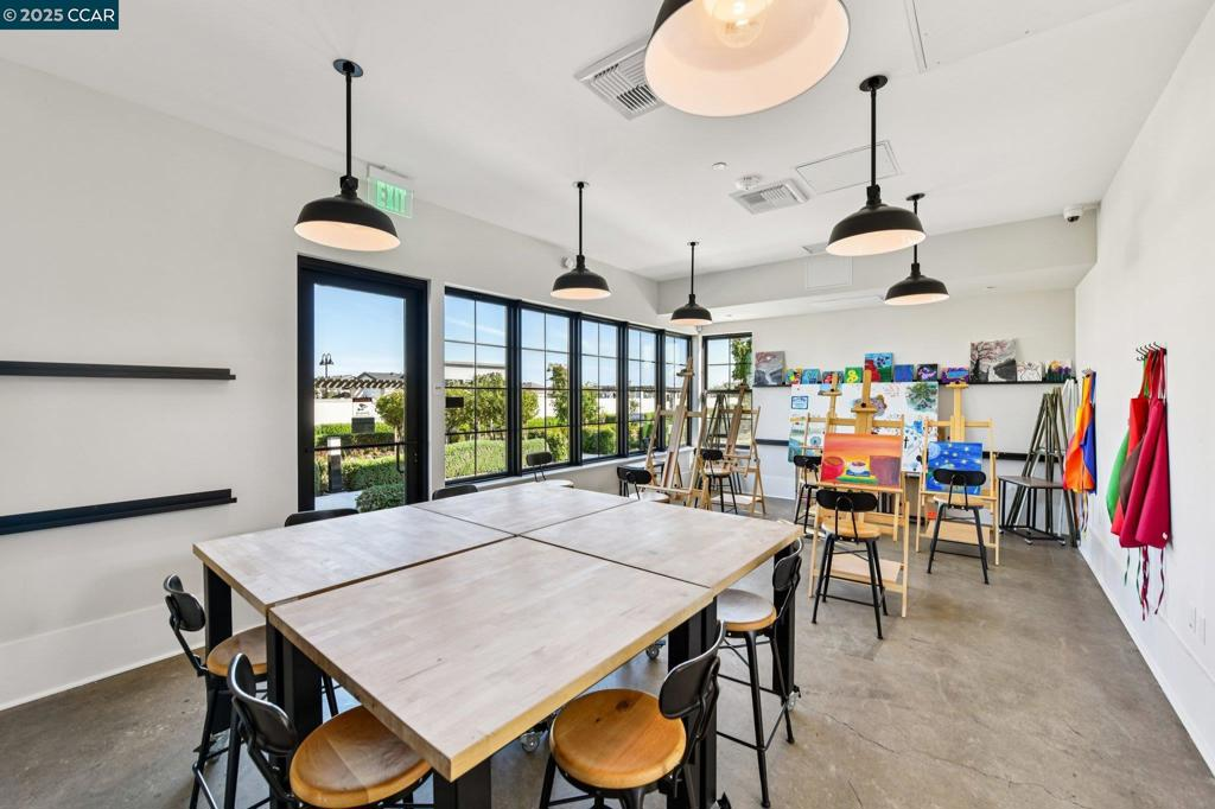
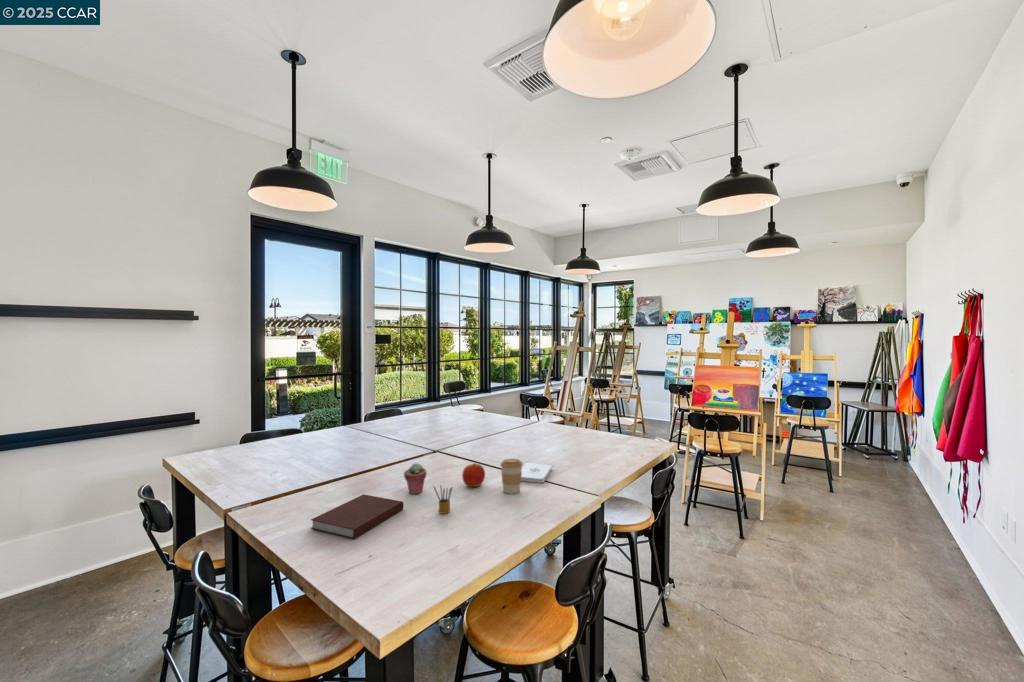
+ notebook (359, 514)
+ coffee cup (511, 474)
+ notepad (534, 472)
+ apple (473, 473)
+ pencil box (443, 498)
+ potted succulent (415, 477)
